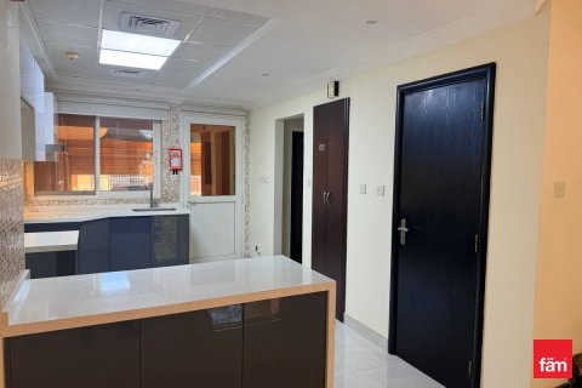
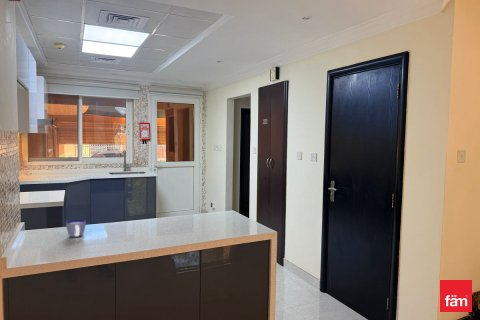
+ cup (76, 229)
